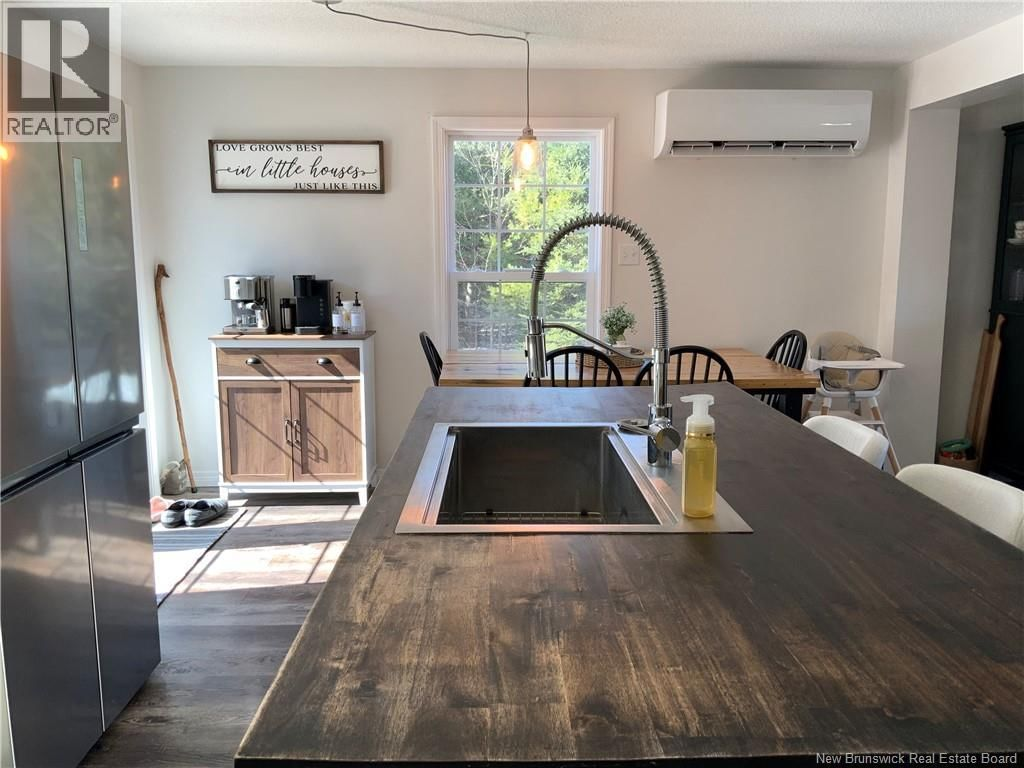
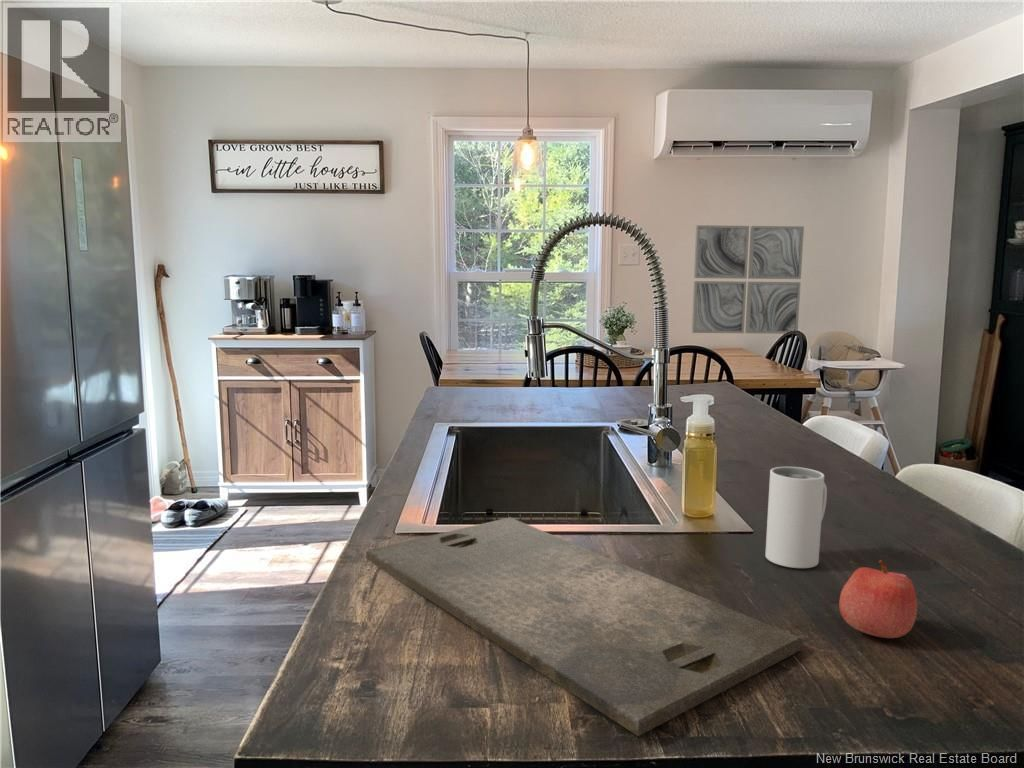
+ apple (878, 597)
+ mug (801, 514)
+ cutting board (554, 592)
+ wall art (746, 278)
